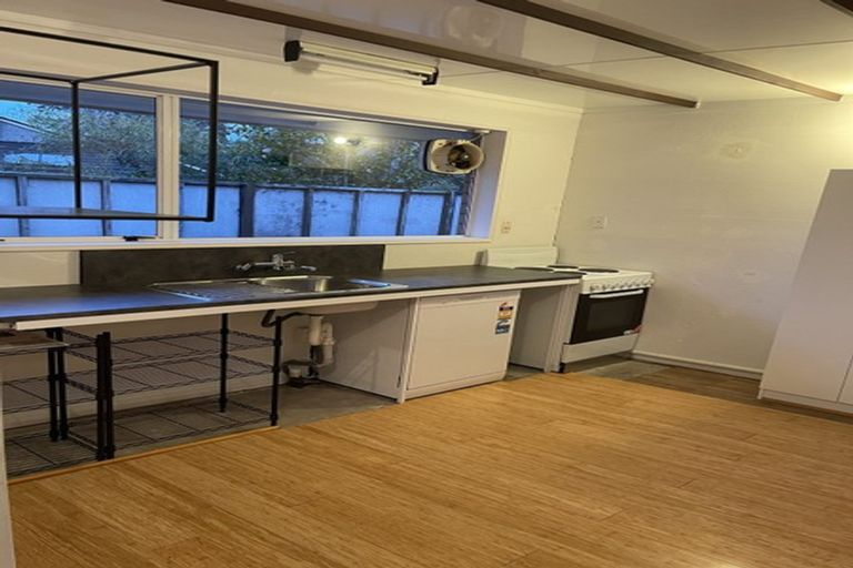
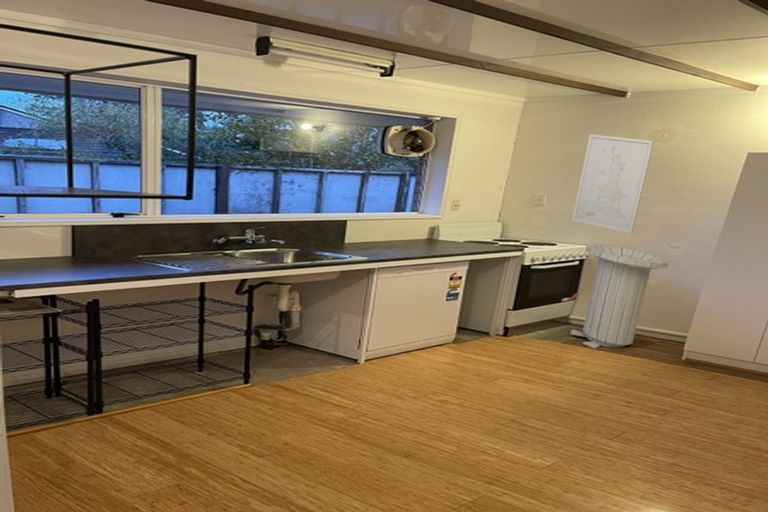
+ wall art (610, 183)
+ trash can (616, 298)
